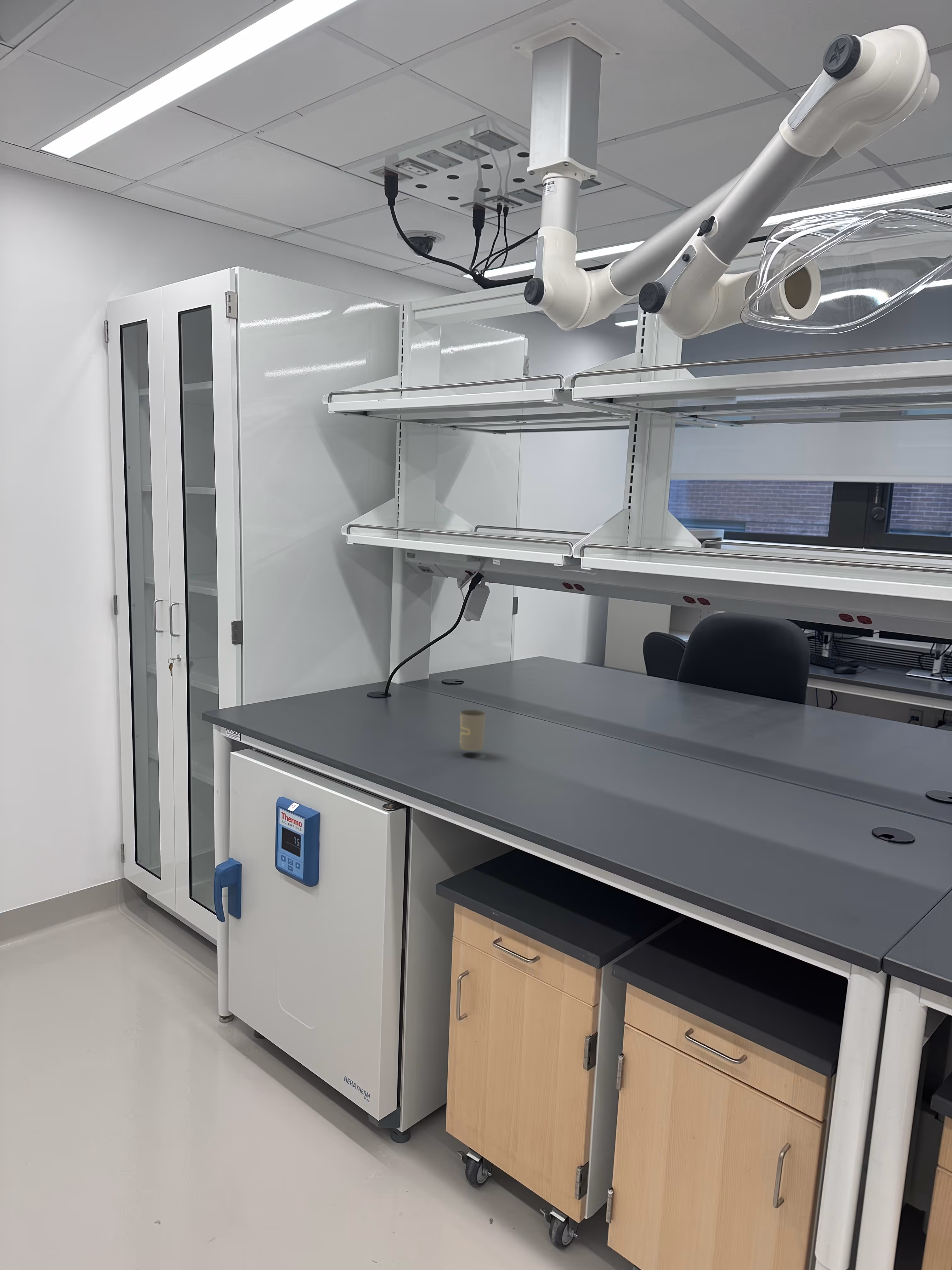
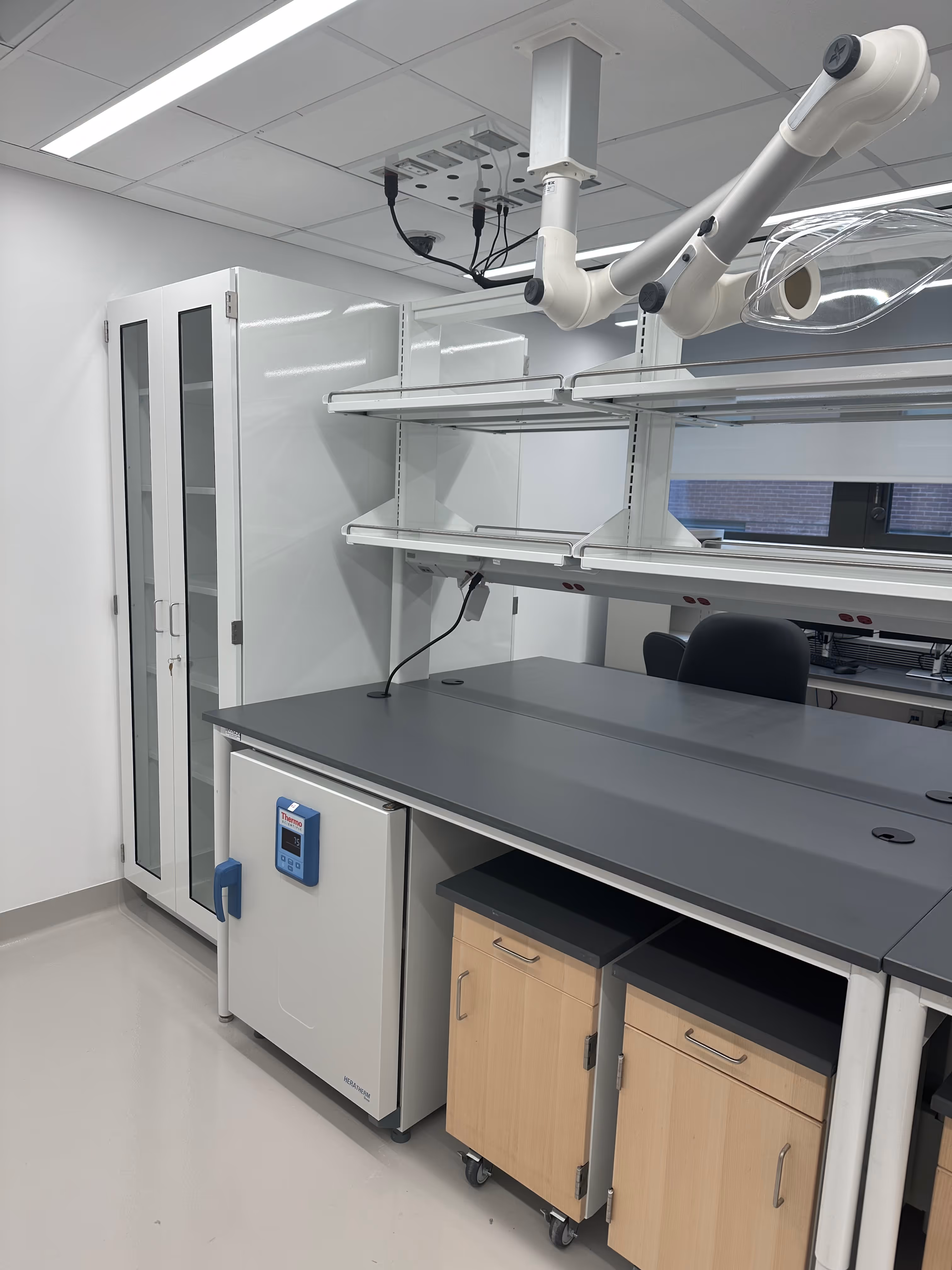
- bottle (473, 711)
